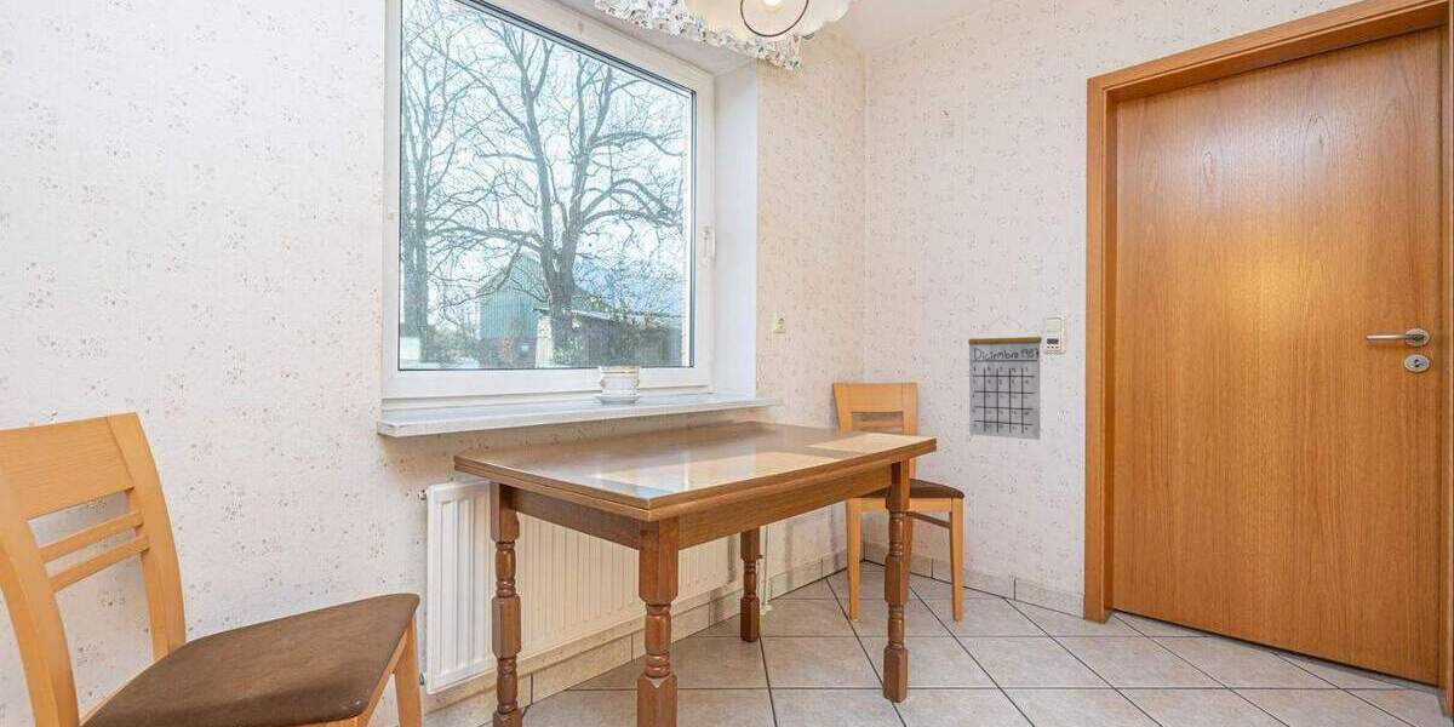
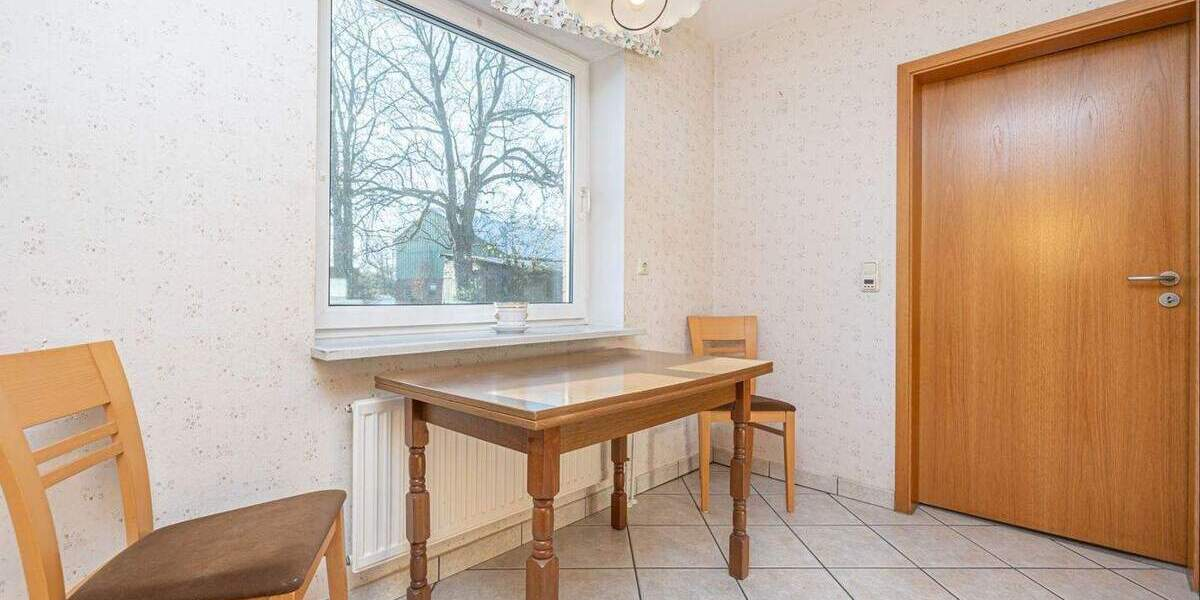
- calendar (1003, 376)
